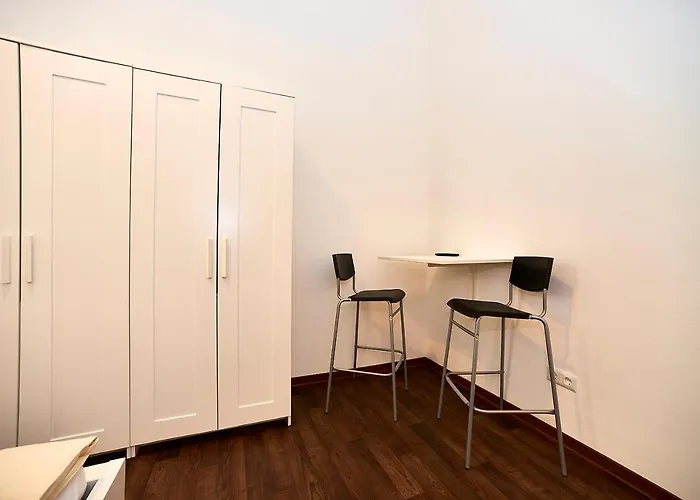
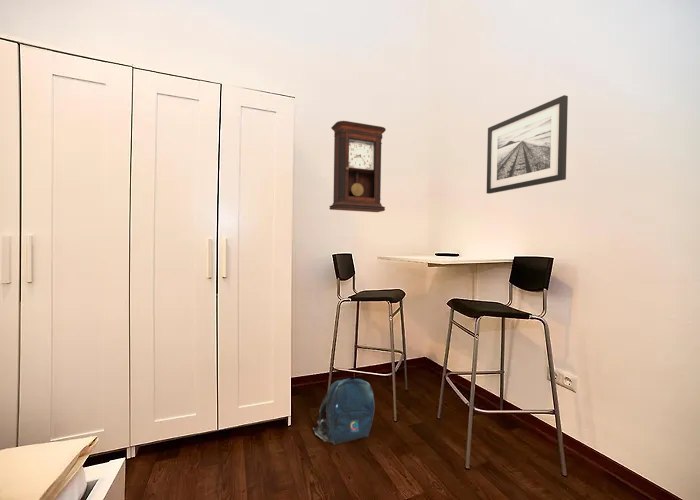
+ backpack (343, 402)
+ pendulum clock (359, 168)
+ wall art (522, 150)
